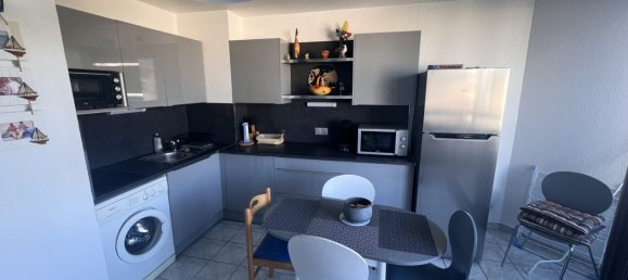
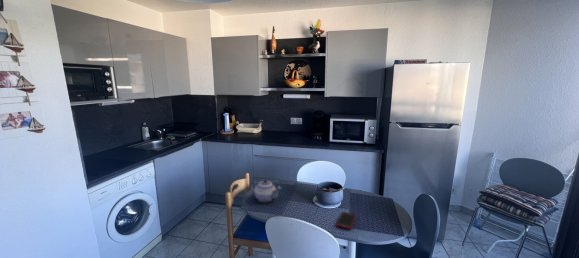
+ cell phone (346, 220)
+ teapot (265, 189)
